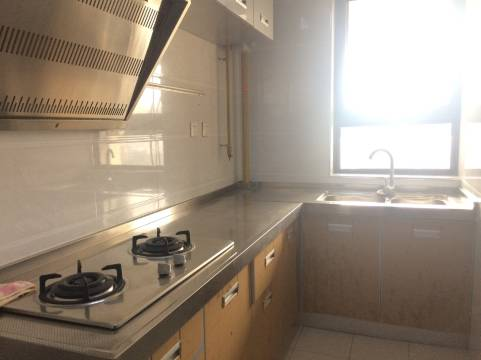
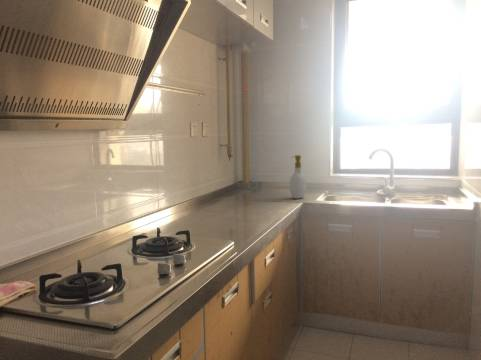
+ soap bottle (297, 176)
